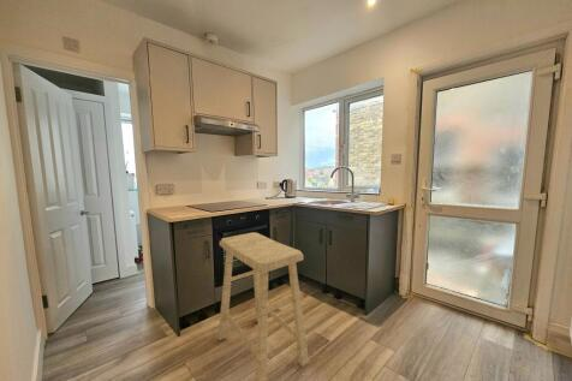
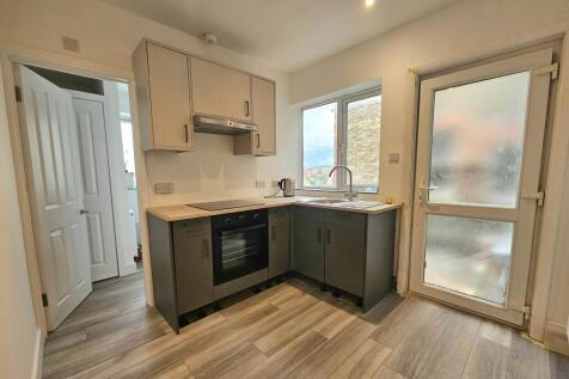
- stool (258, 298)
